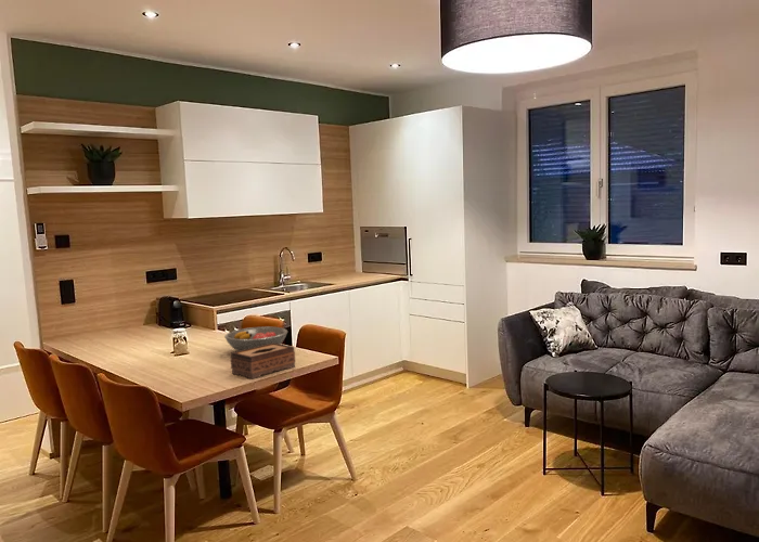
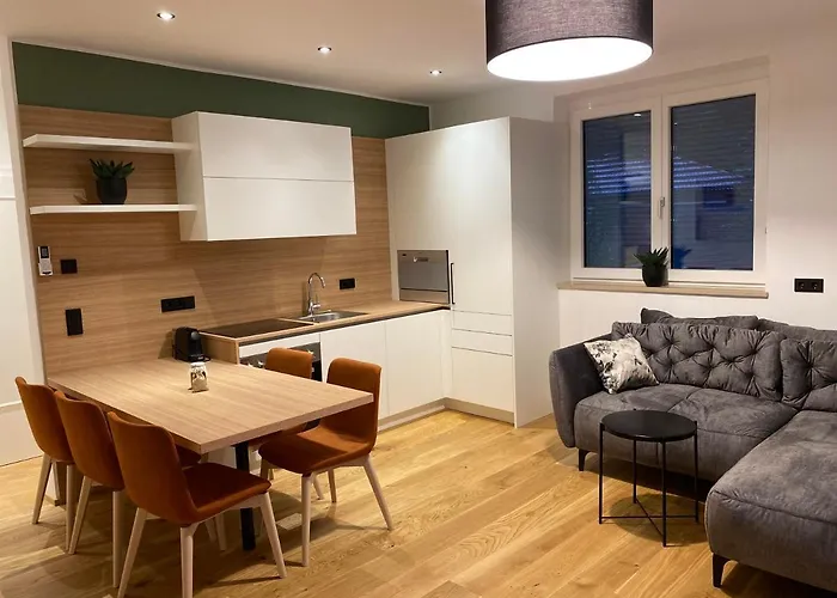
- fruit bowl (256, 339)
- tissue box (262, 359)
